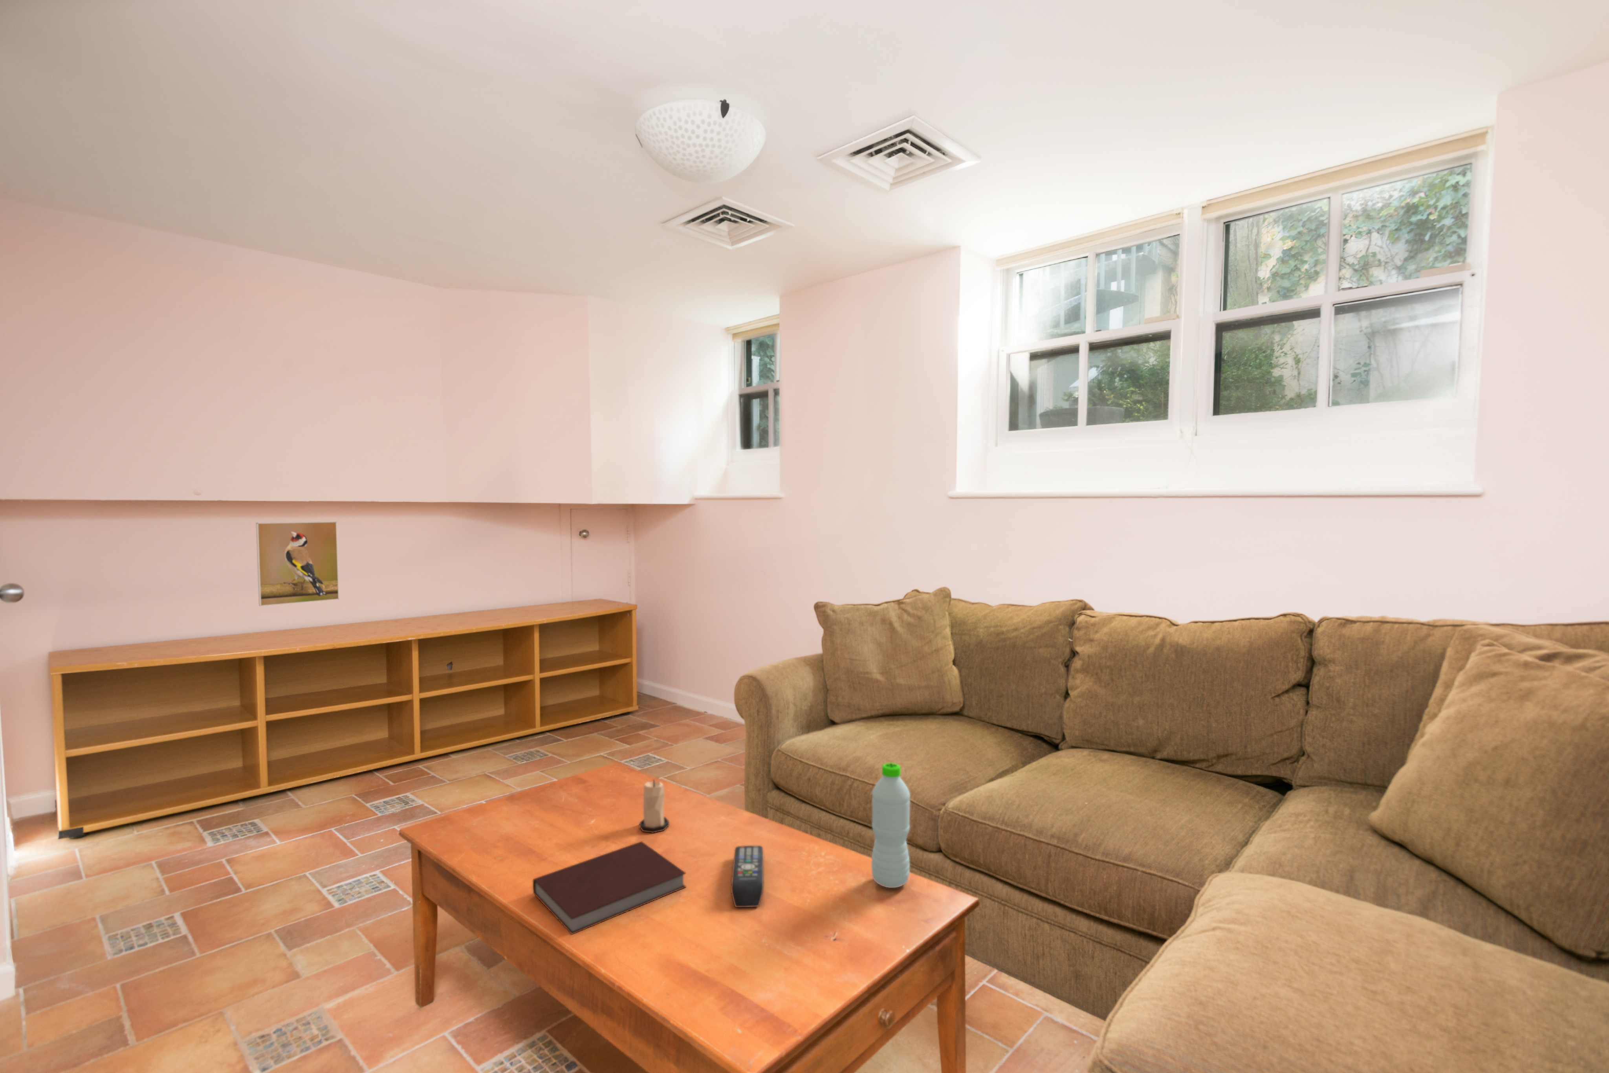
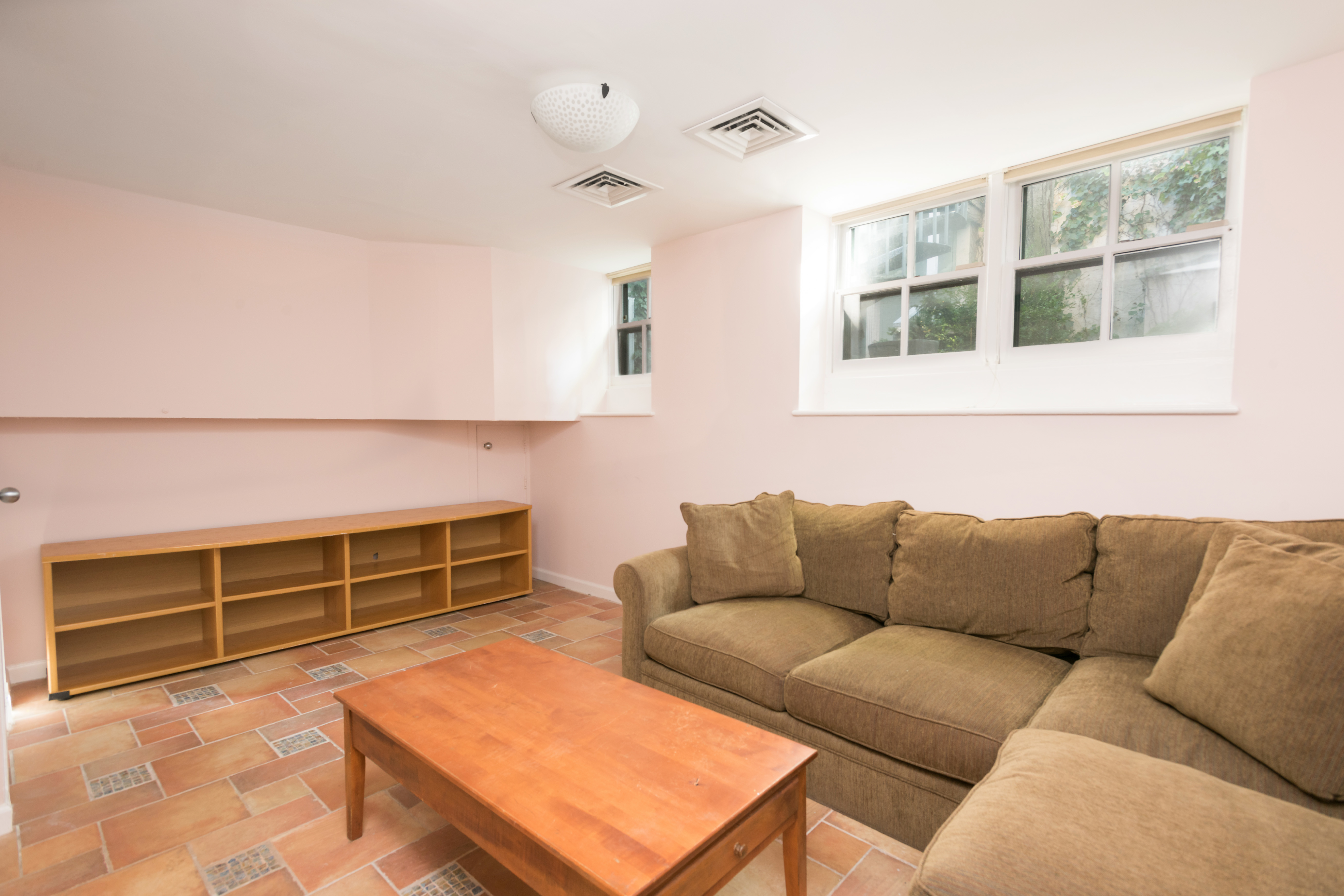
- notebook (611, 883)
- candle (654, 802)
- water bottle (891, 824)
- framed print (298, 562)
- remote control (748, 871)
